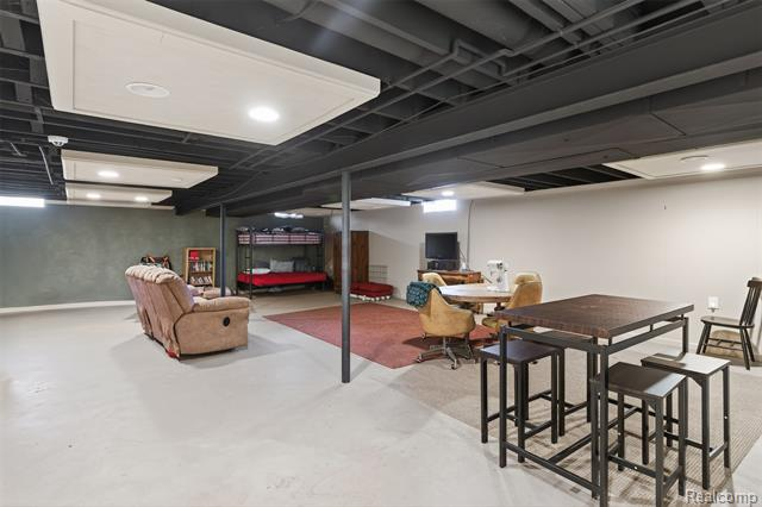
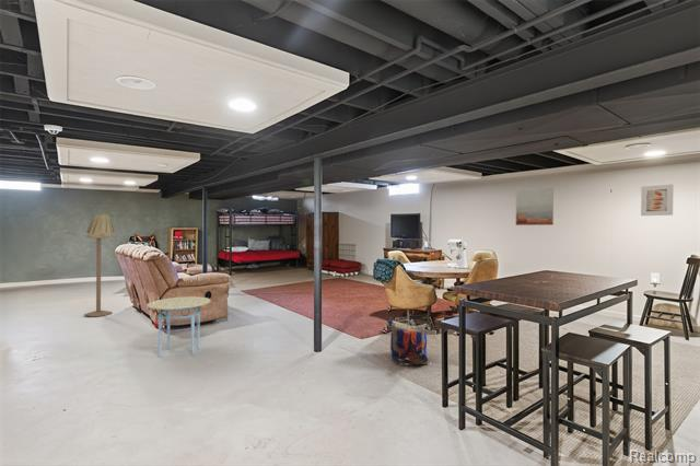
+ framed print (656, 200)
+ backpack (409, 340)
+ floor lamp (100, 264)
+ wall art (534, 207)
+ side table (179, 329)
